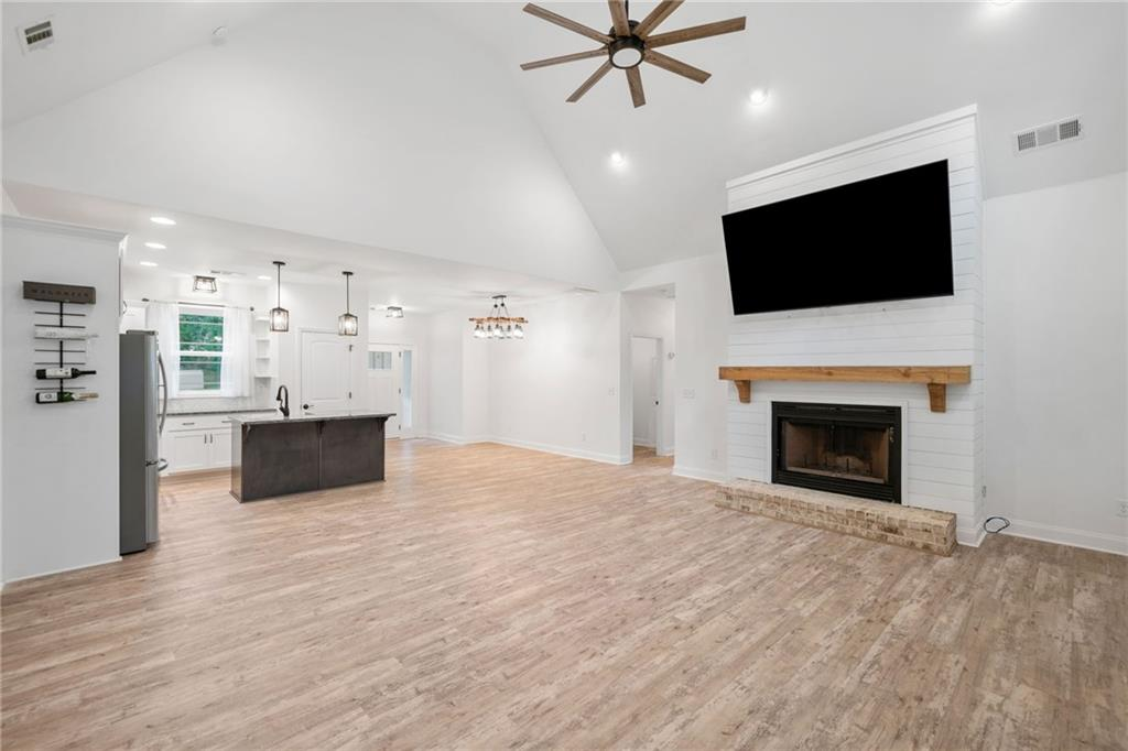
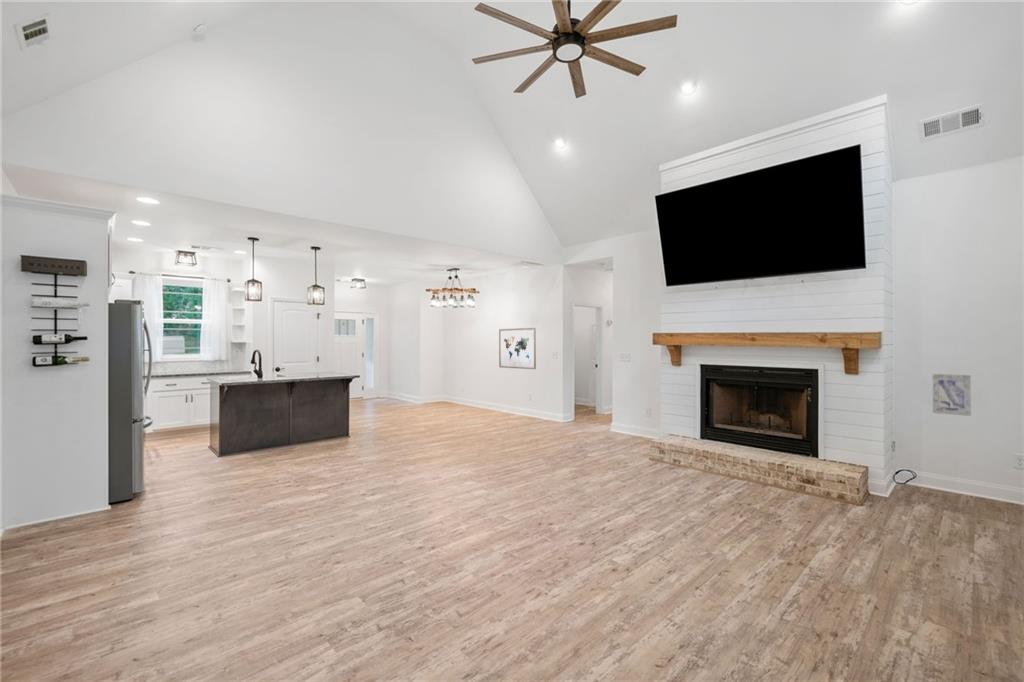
+ wall art (951, 394)
+ wall art (516, 348)
